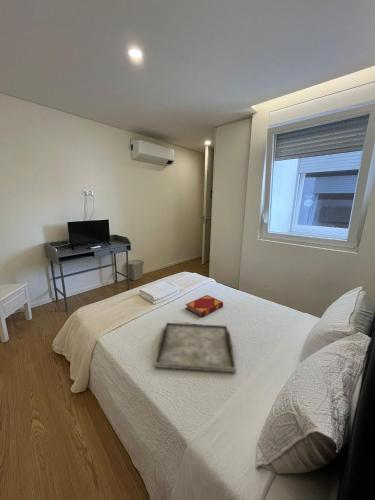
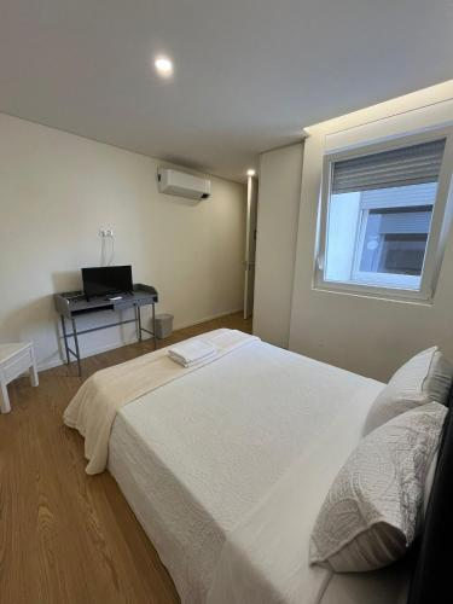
- hardback book (204, 305)
- serving tray (195, 340)
